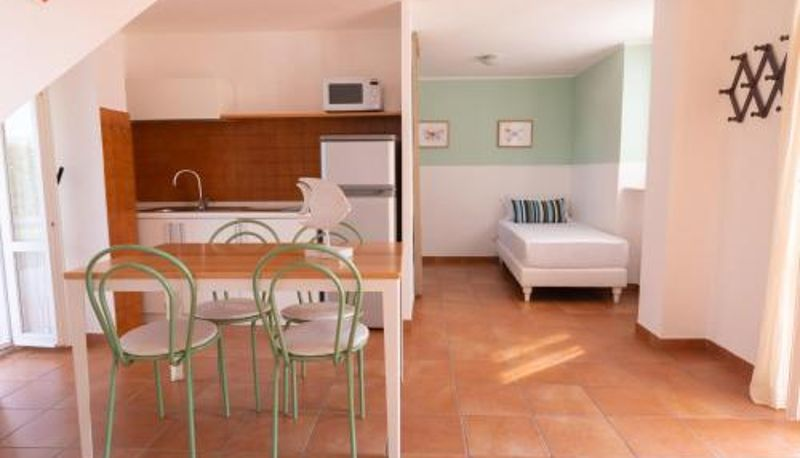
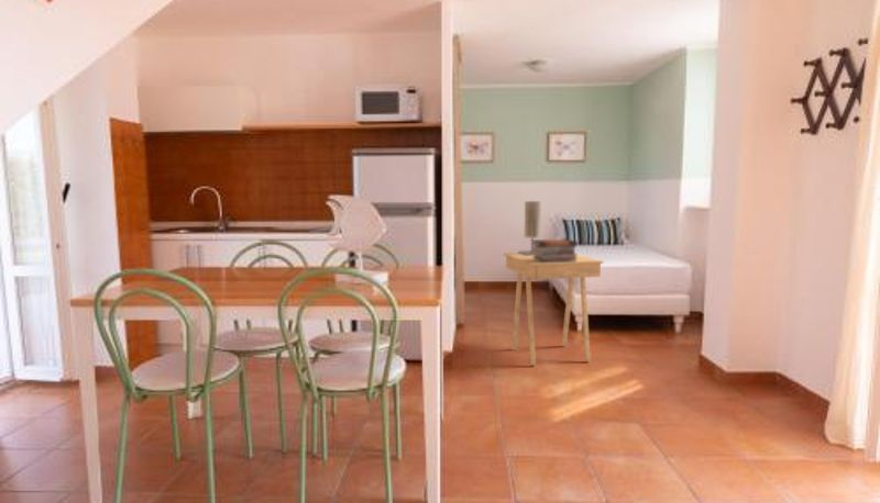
+ table lamp (532, 227)
+ book stack (553, 250)
+ side table (565, 306)
